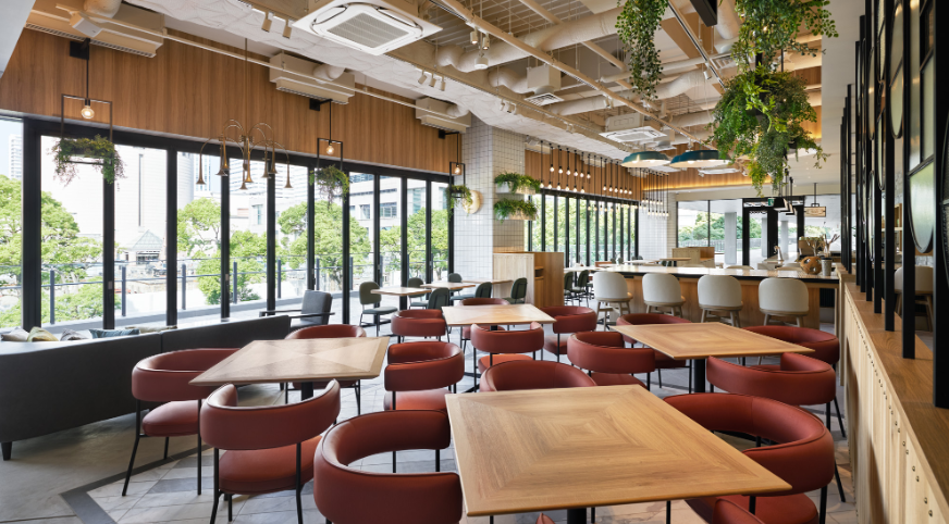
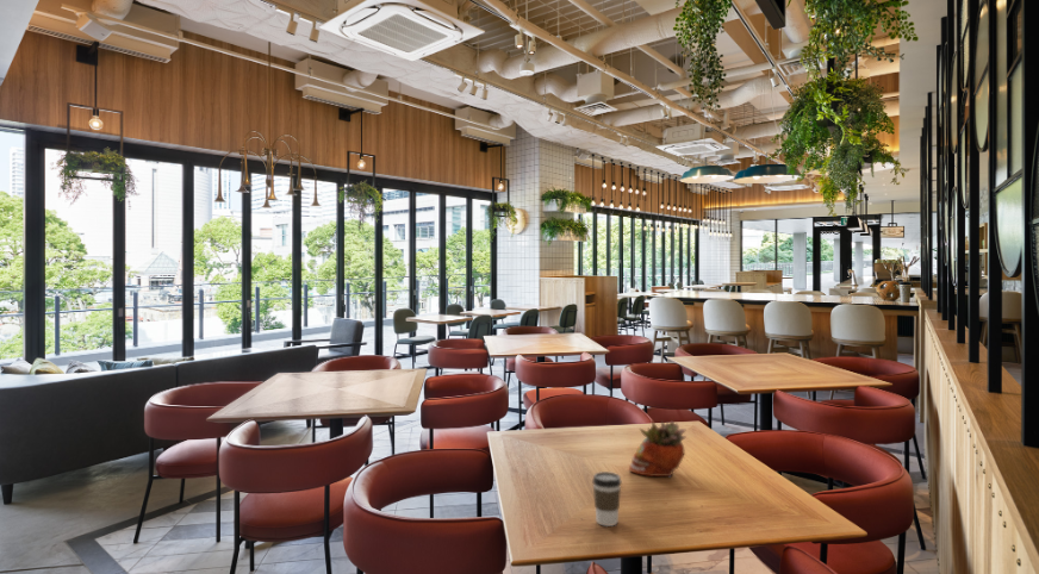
+ coffee cup (606, 498)
+ succulent planter (657, 447)
